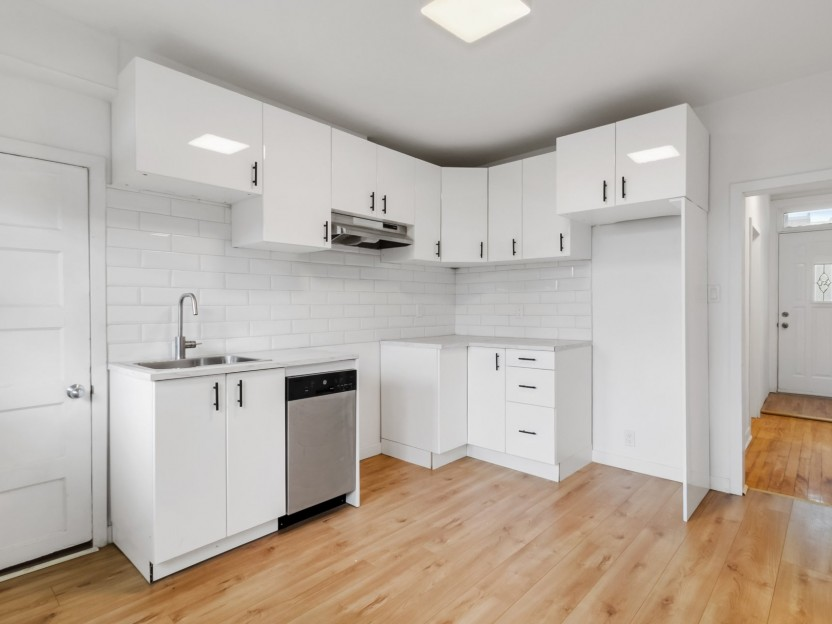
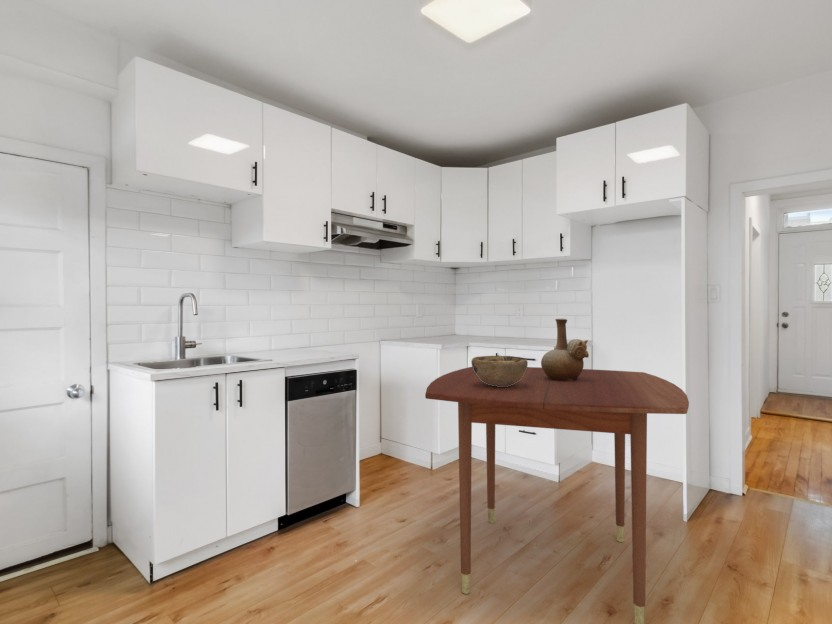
+ vase (565, 348)
+ dining table (551, 428)
+ decorative bowl (499, 371)
